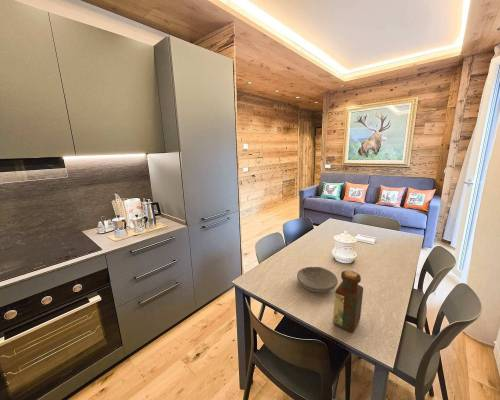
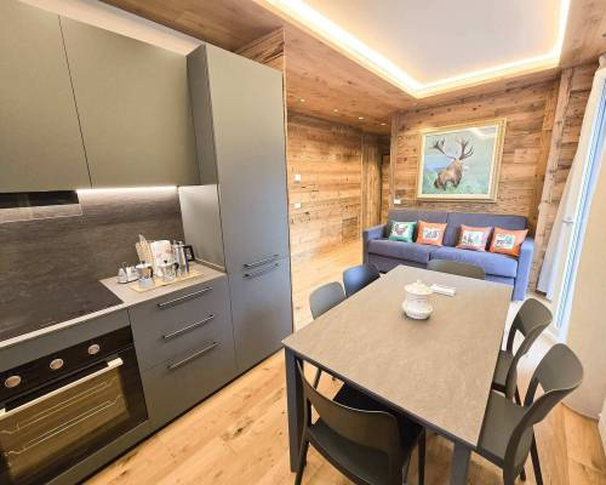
- bowl (316, 280)
- bottle (348, 298)
